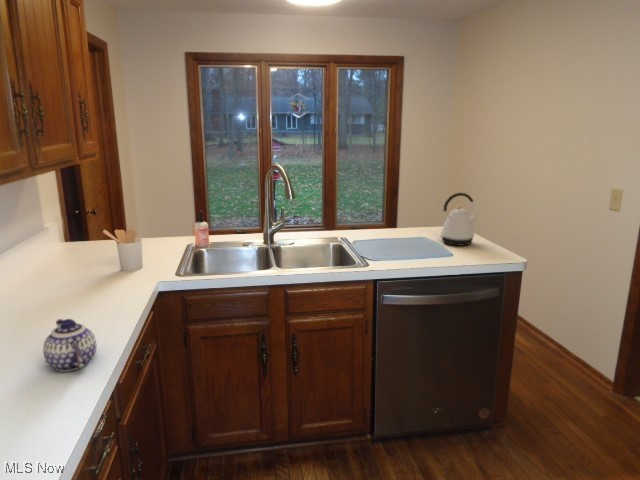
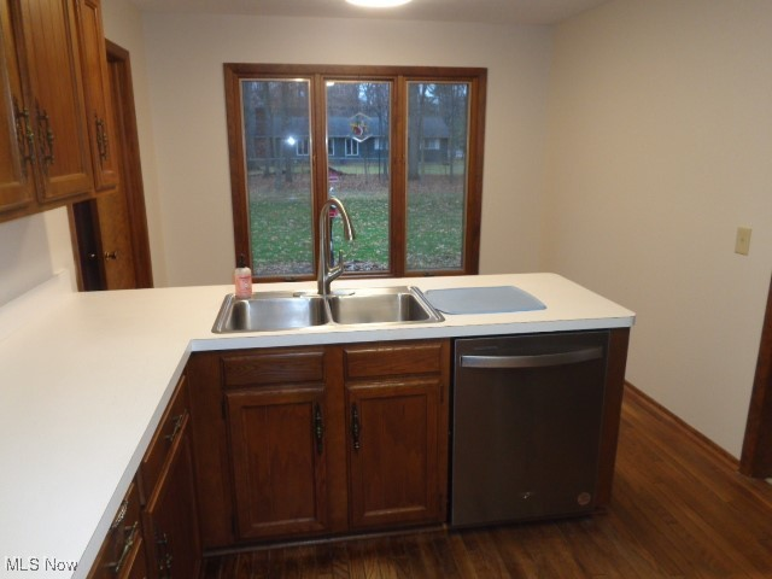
- utensil holder (123, 249)
- kettle (459, 218)
- teapot (69, 341)
